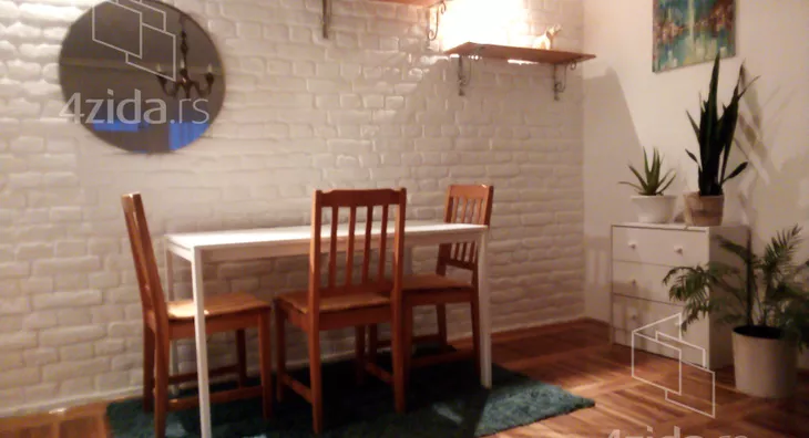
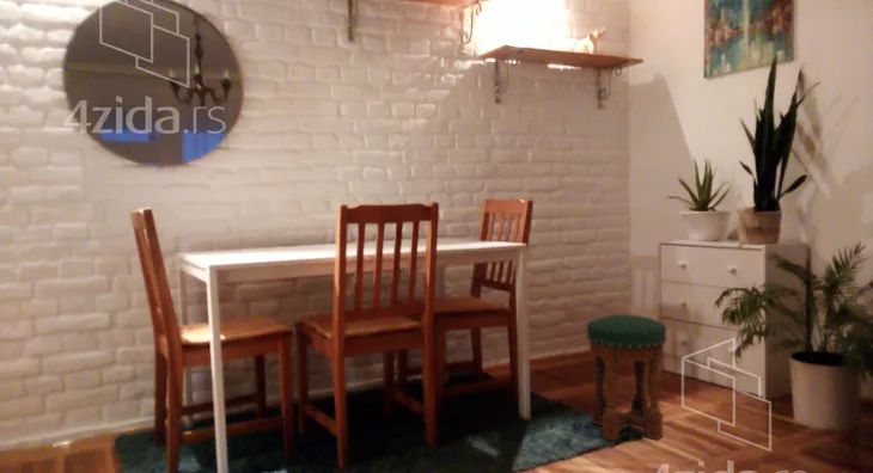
+ stool (634, 373)
